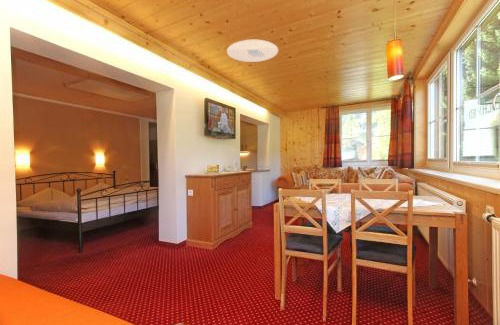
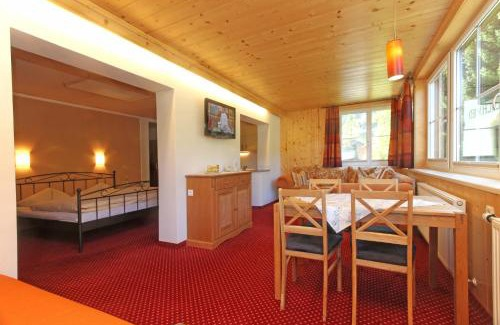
- ceiling light (252, 49)
